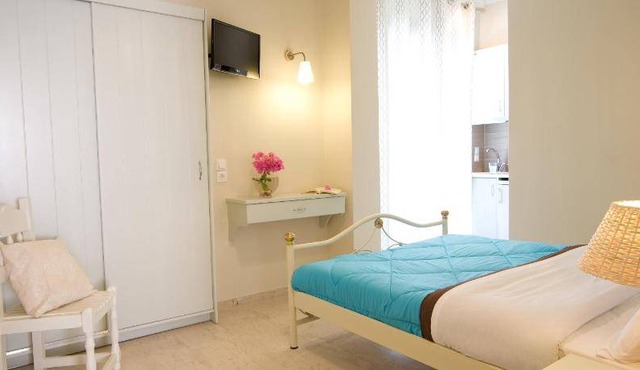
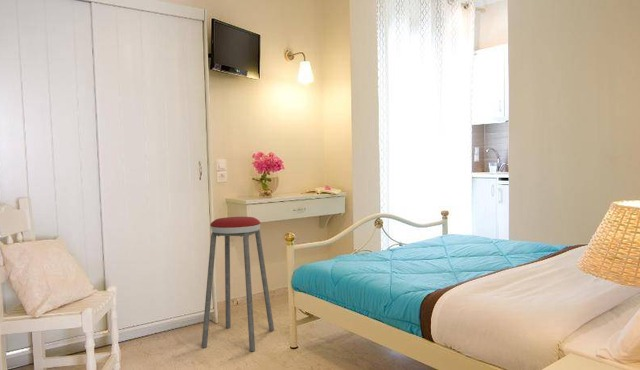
+ music stool (245, 278)
